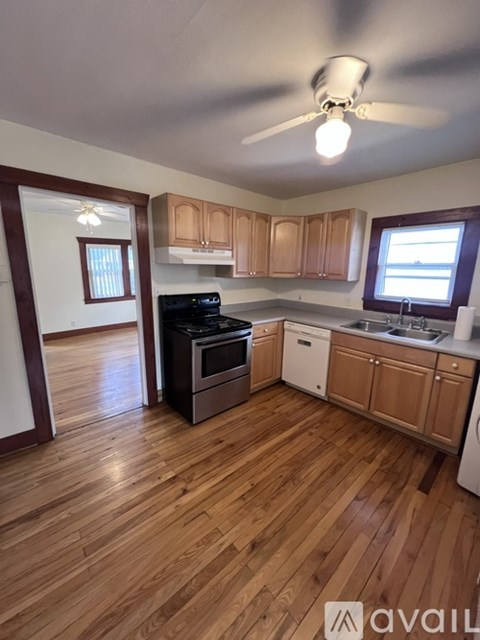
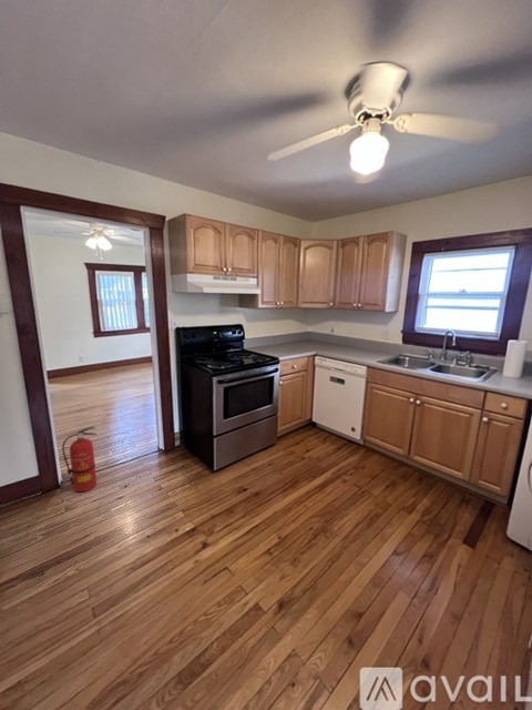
+ fire extinguisher (81, 458)
